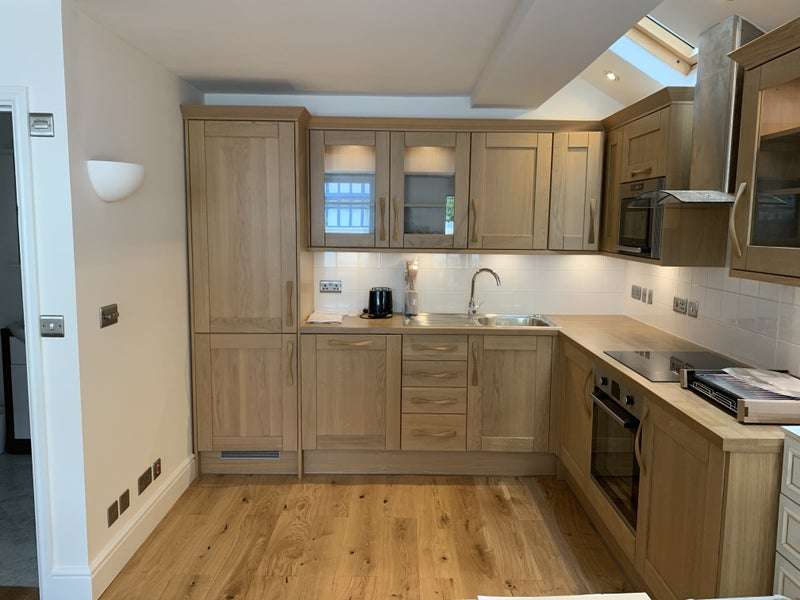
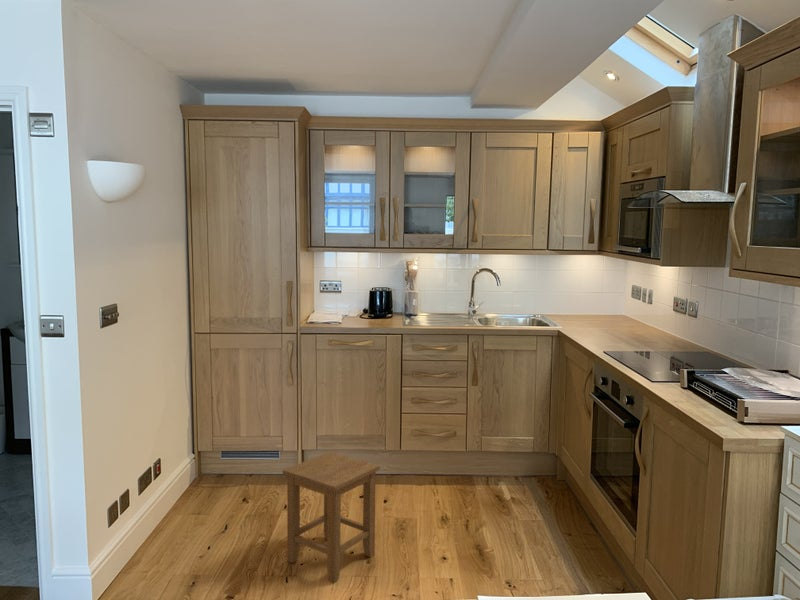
+ stool (331, 513)
